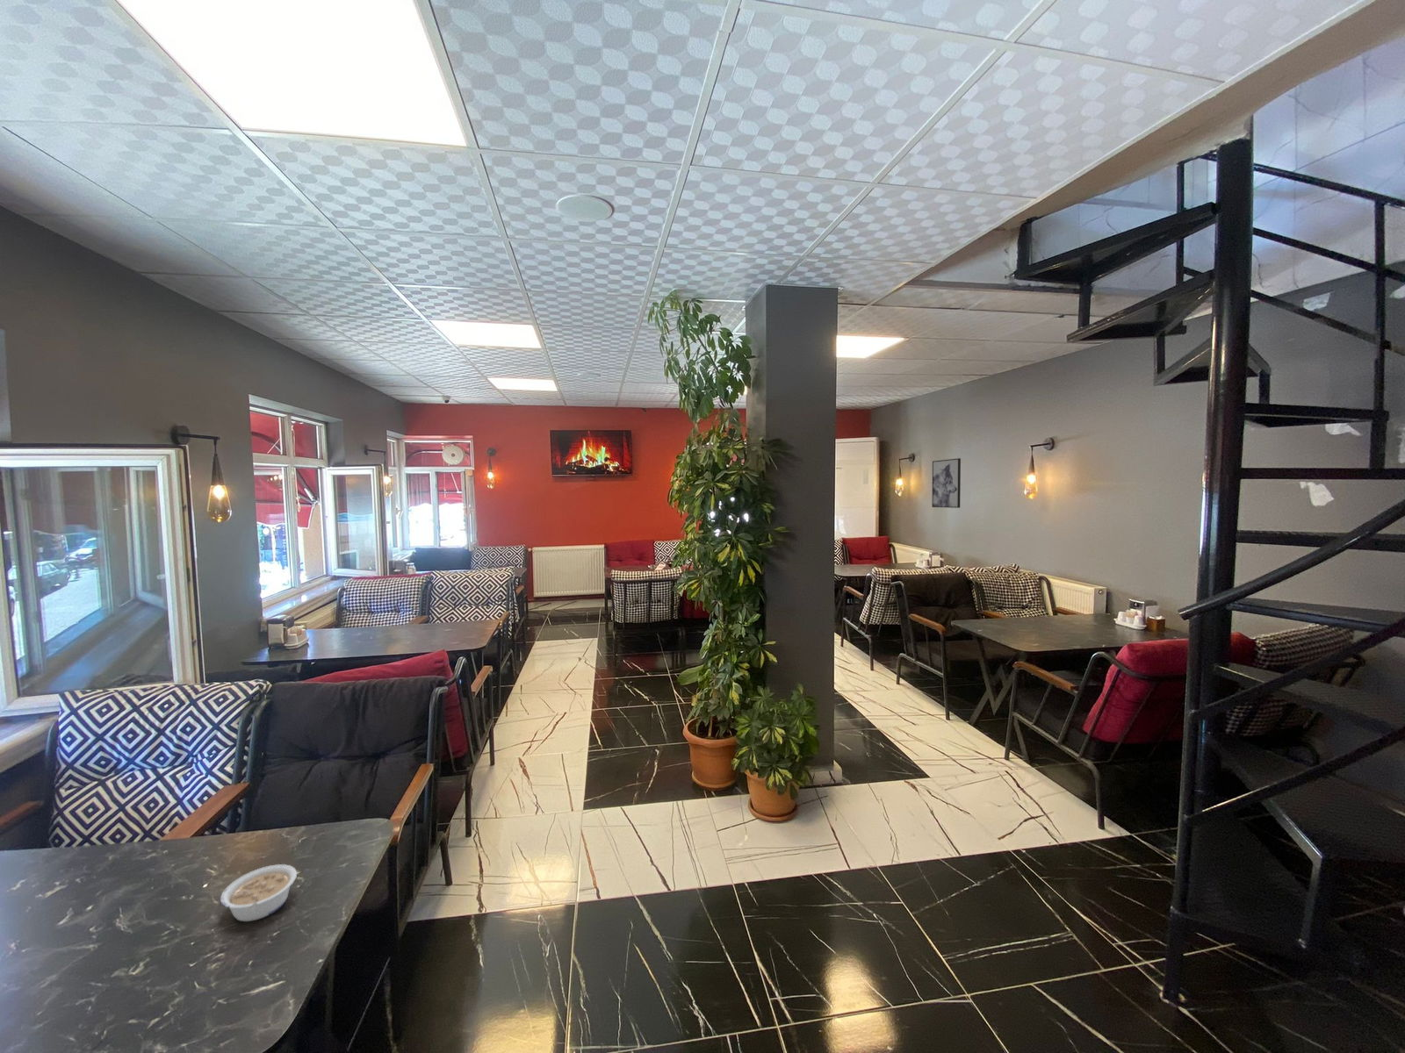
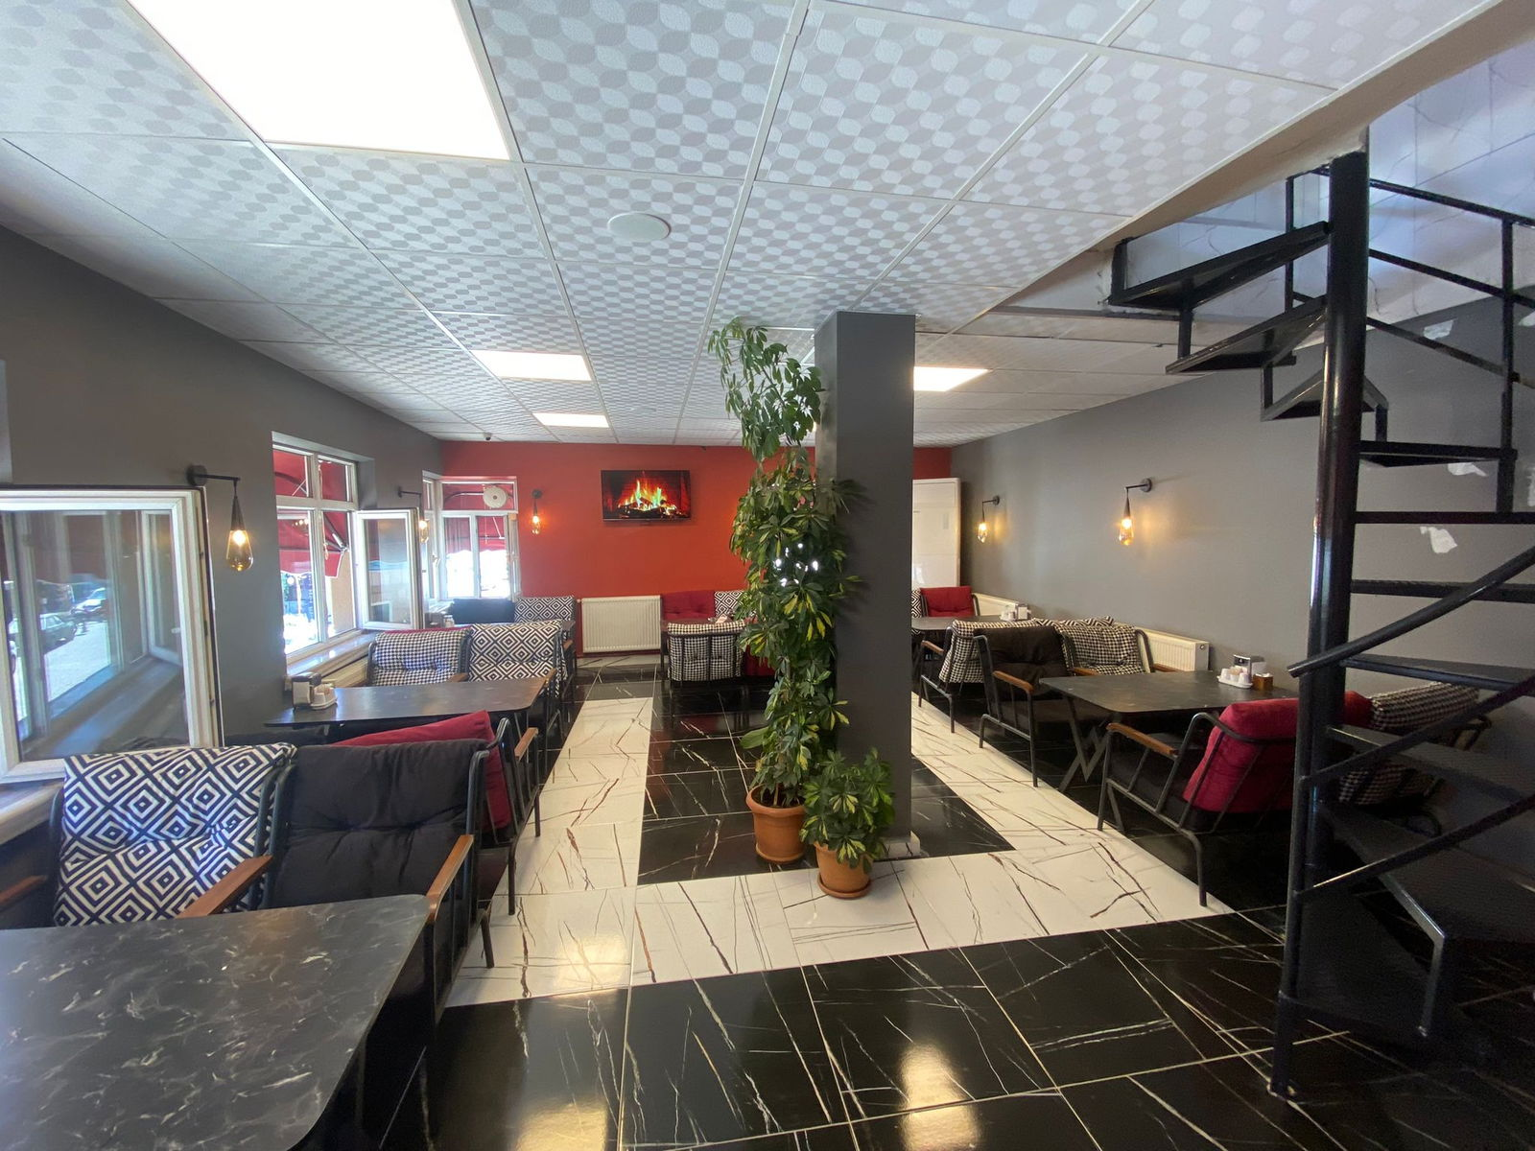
- legume (262, 894)
- wall art (946, 483)
